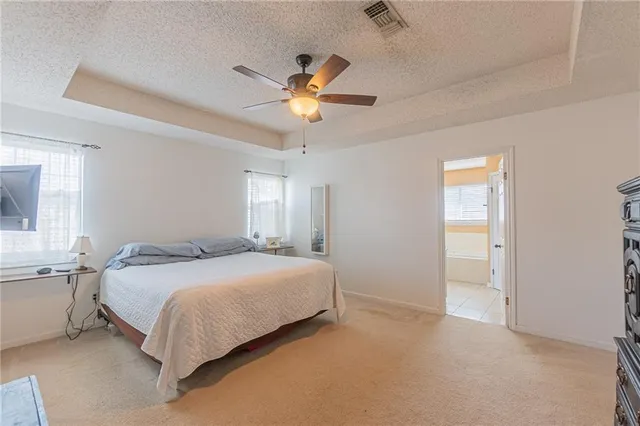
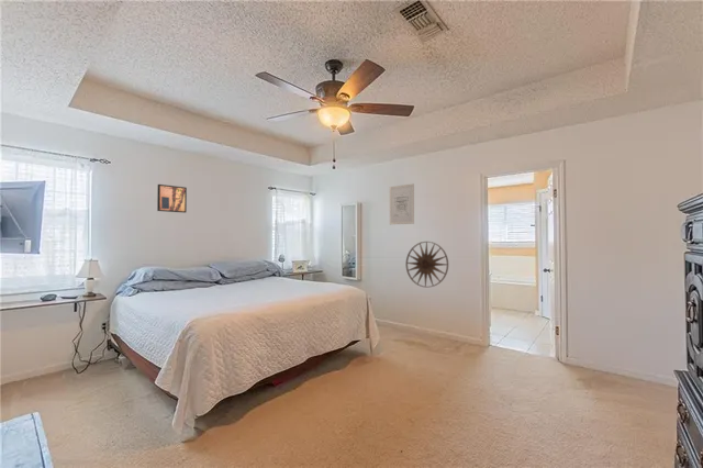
+ wall art (426, 264)
+ wall art (171, 199)
+ wall art (401, 204)
